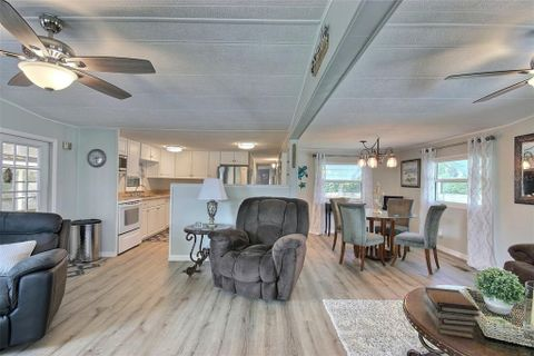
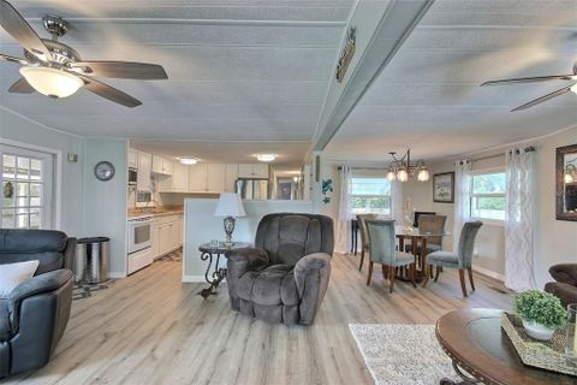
- book stack (448, 310)
